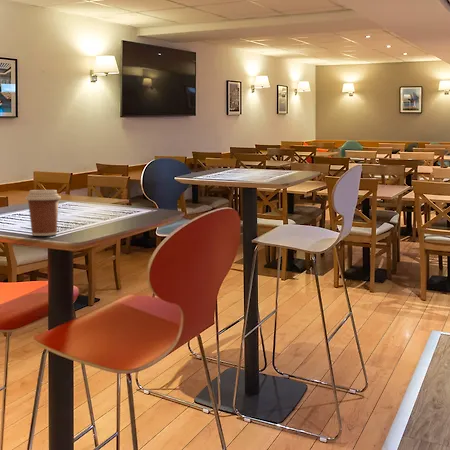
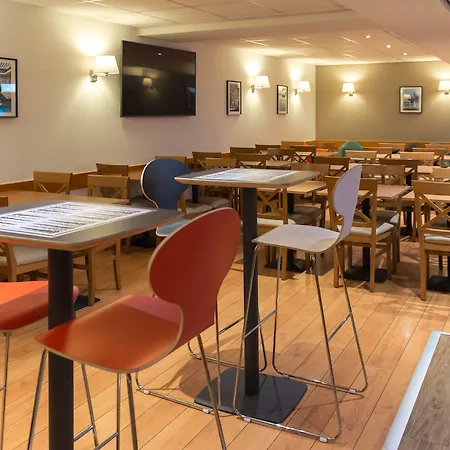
- coffee cup (43, 212)
